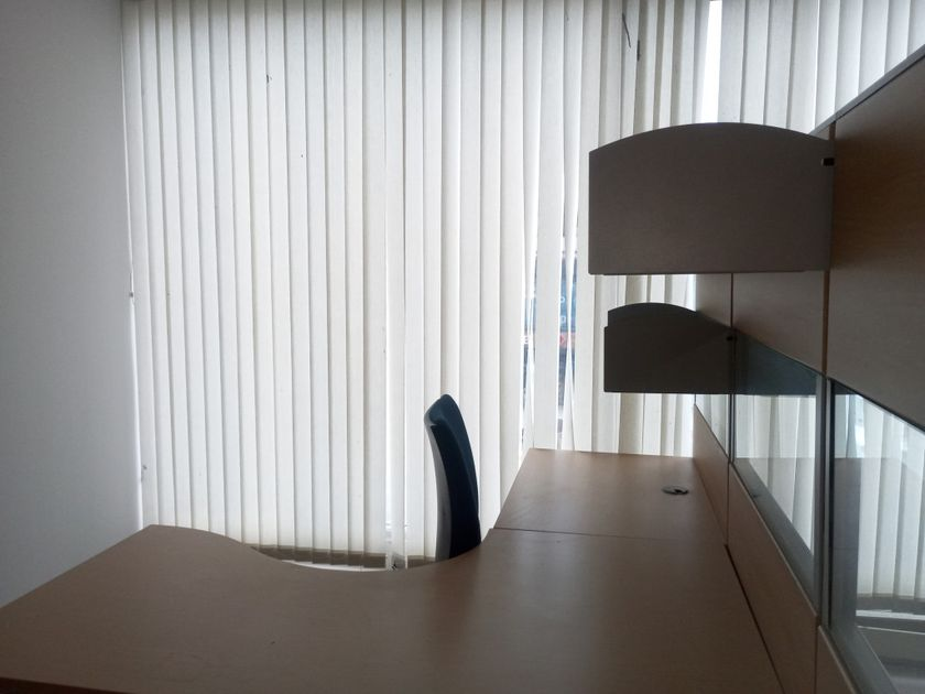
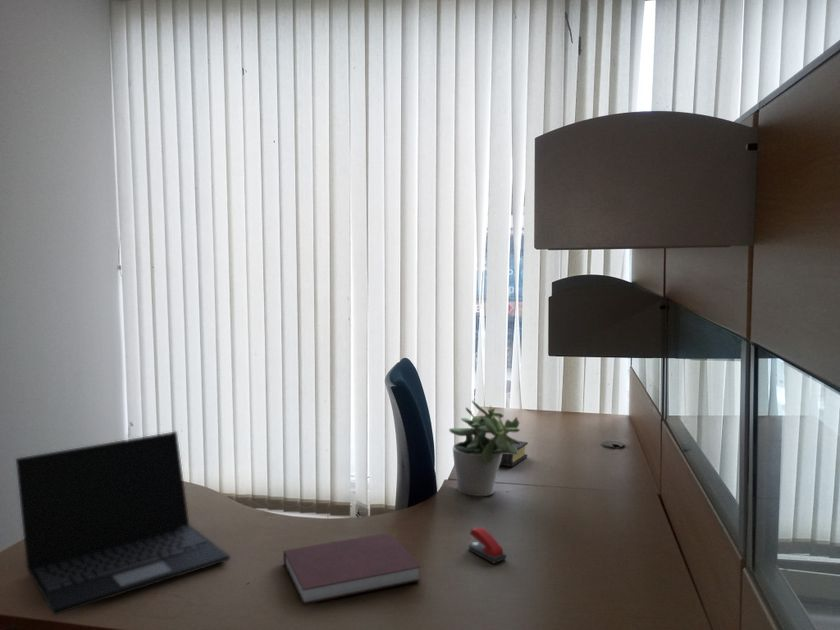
+ stapler (485, 543)
+ potted plant (489, 448)
+ laptop (123, 509)
+ book (502, 454)
+ notebook (350, 565)
